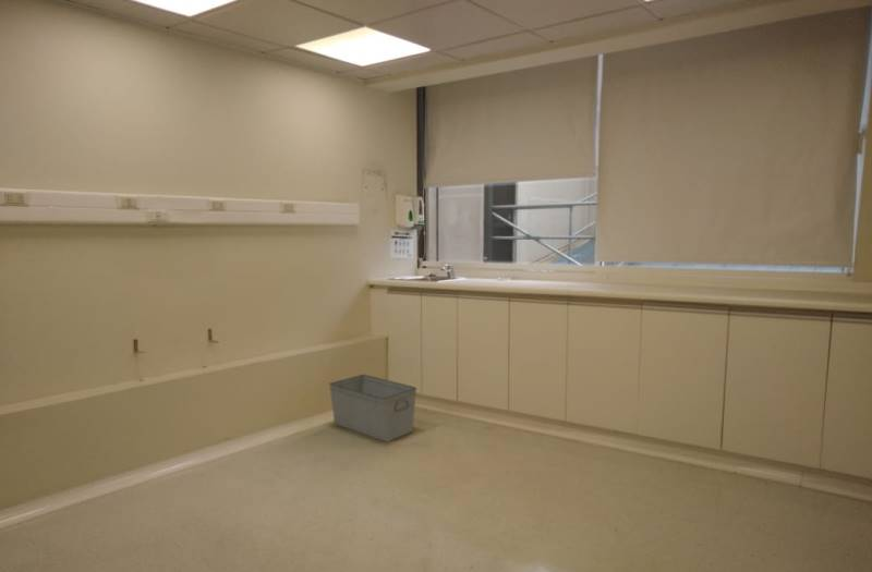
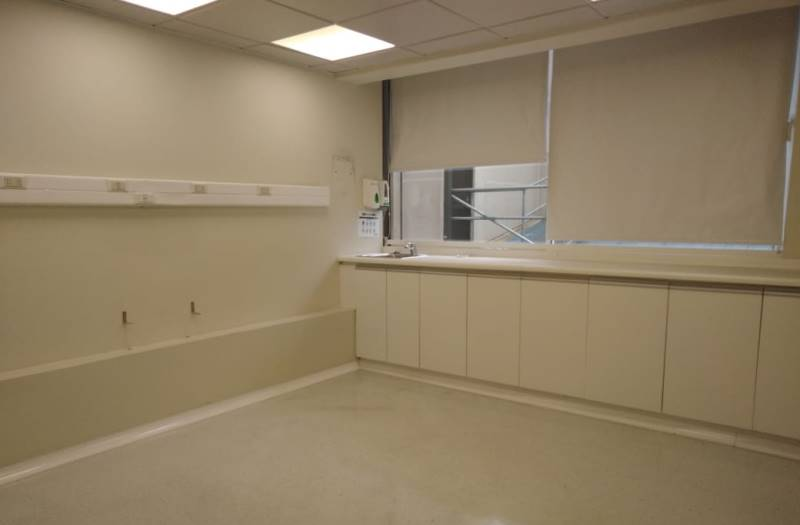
- storage bin (372, 406)
